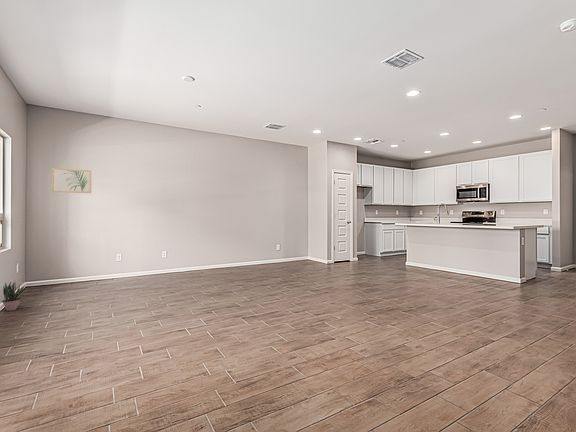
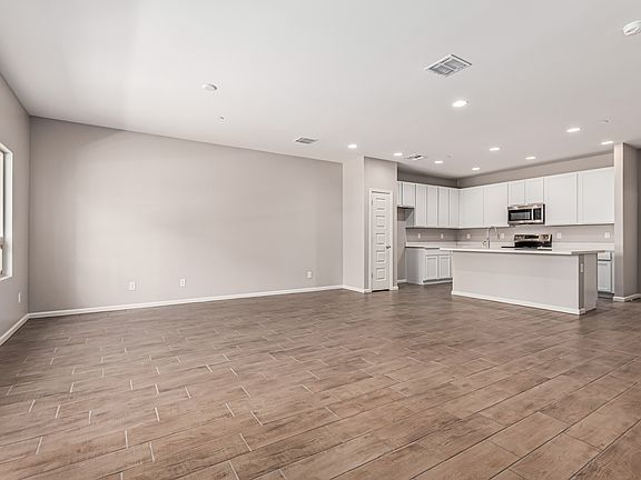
- potted plant (13, 295)
- wall art (72, 181)
